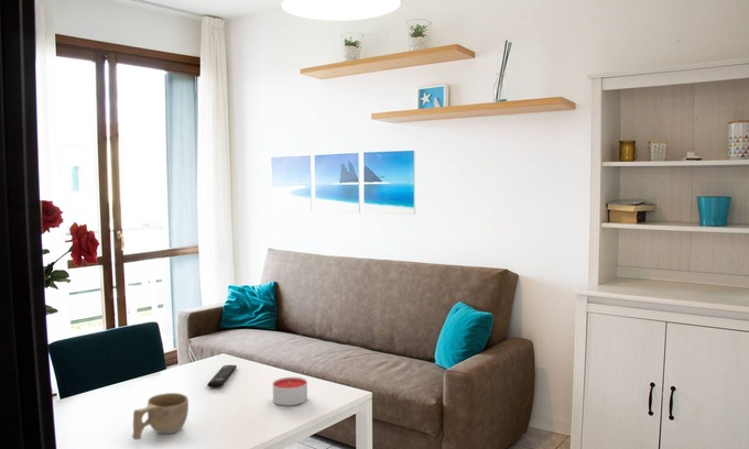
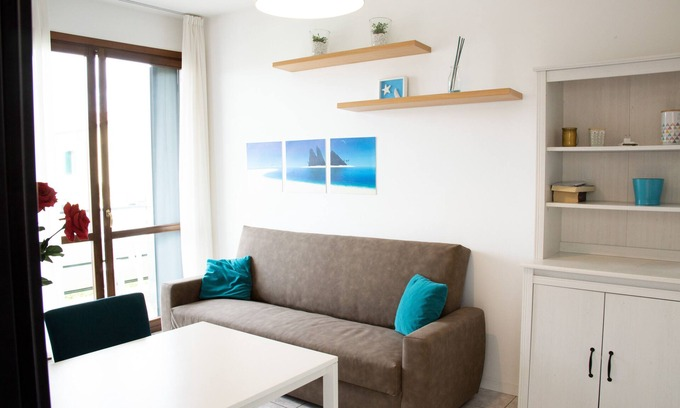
- cup (160, 416)
- remote control (222, 375)
- candle (290, 390)
